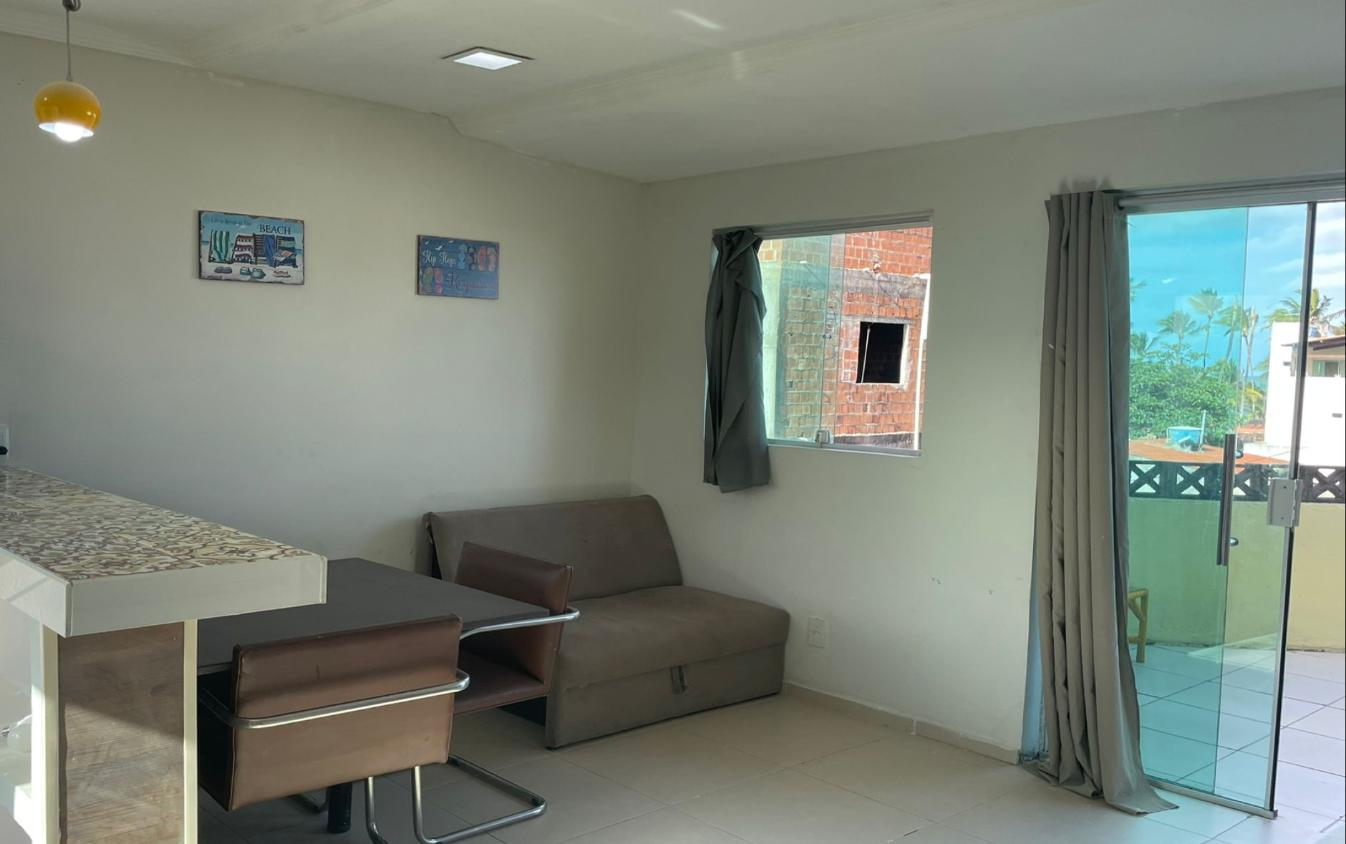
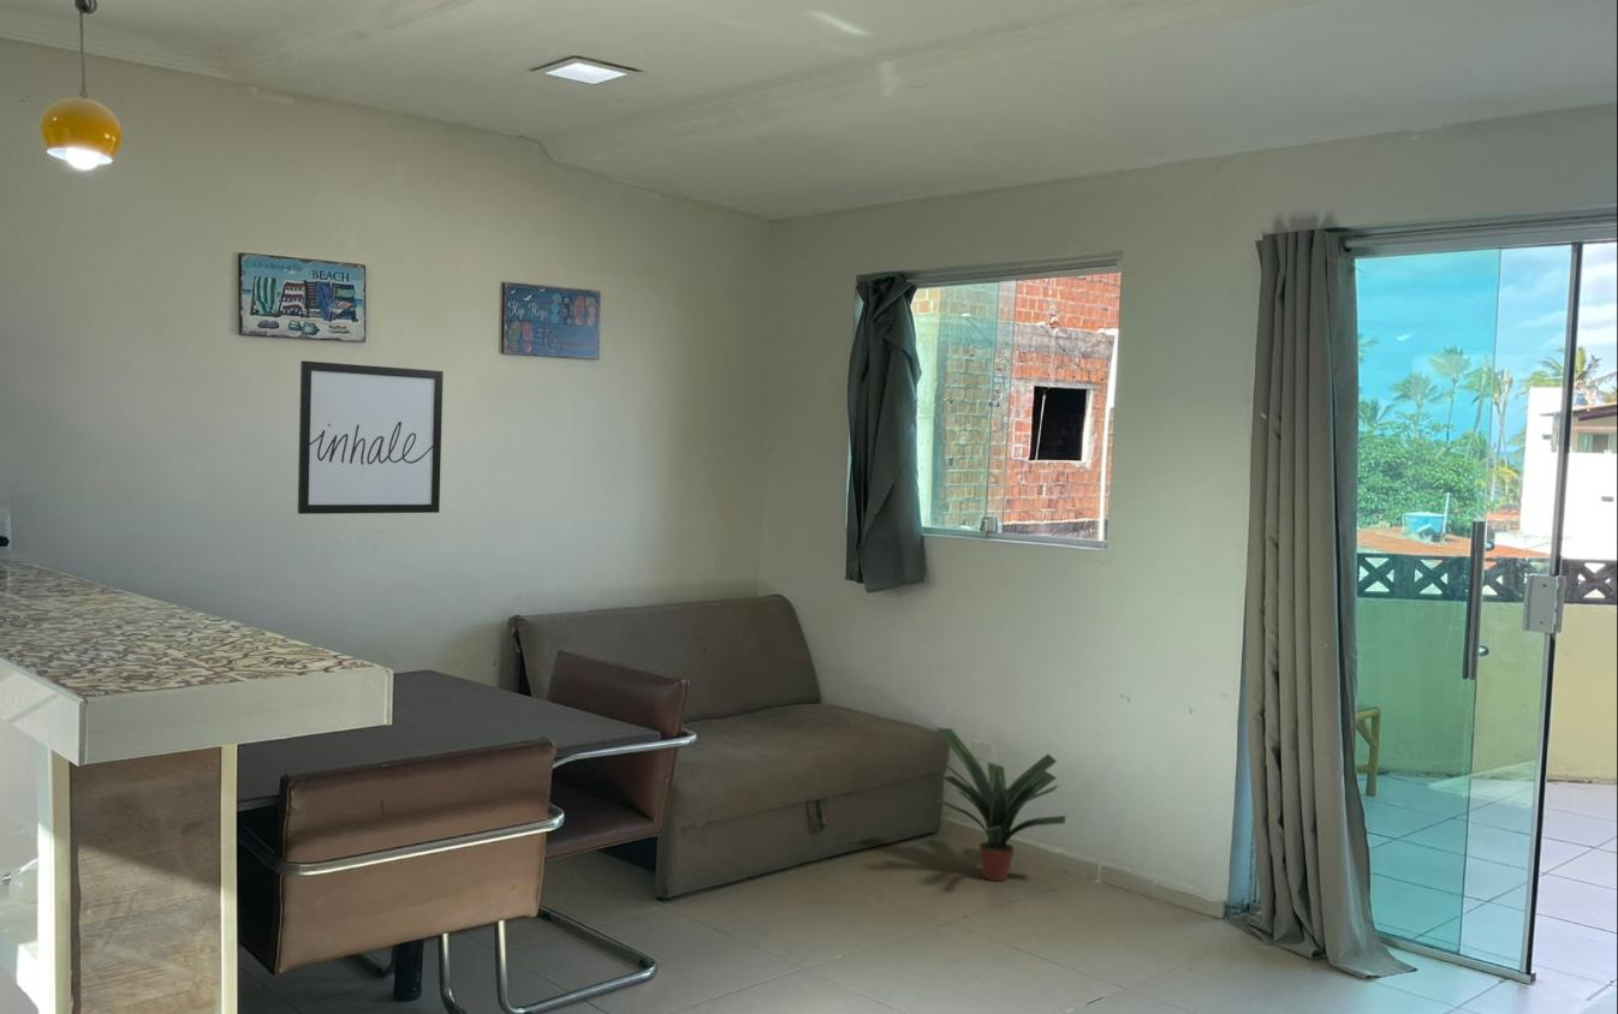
+ wall art (373, 440)
+ potted plant (993, 806)
